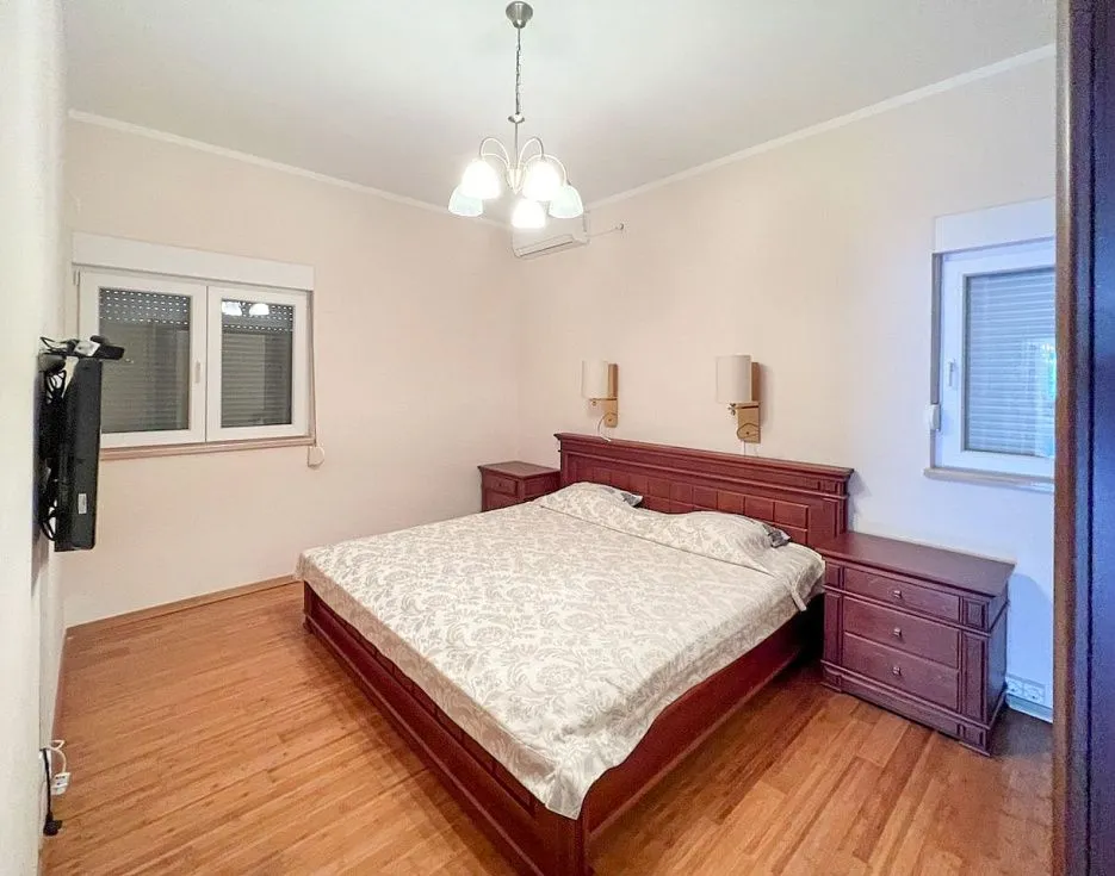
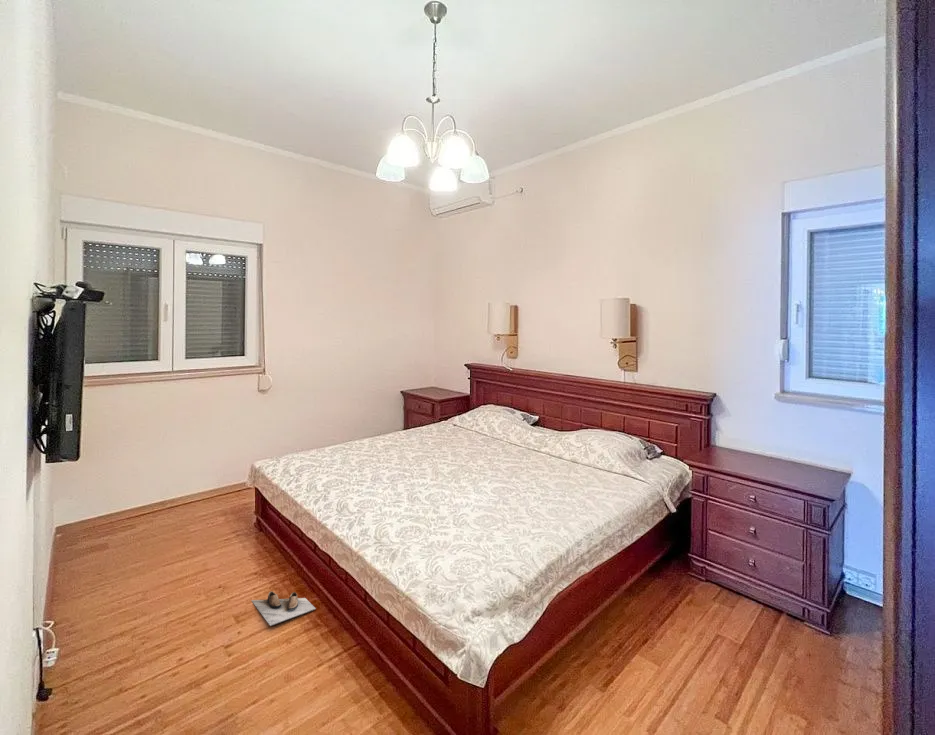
+ shoe (282, 600)
